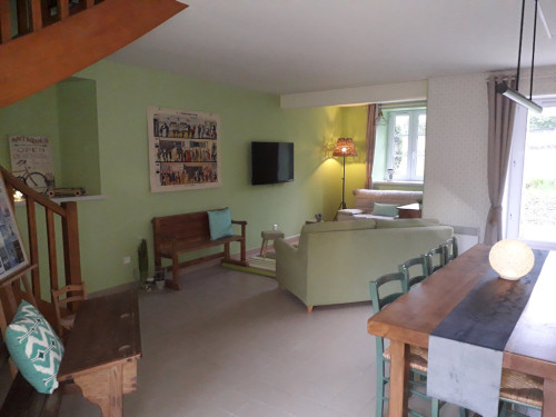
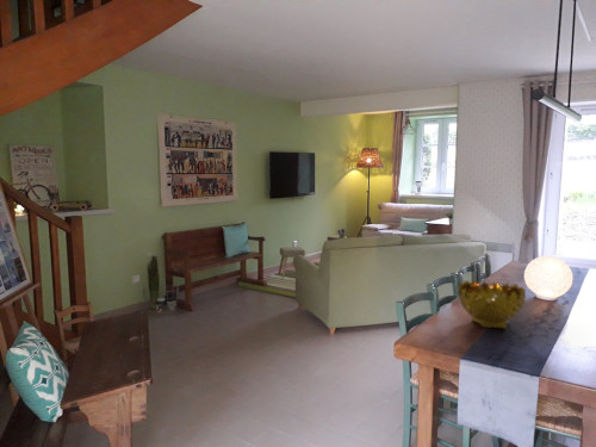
+ decorative bowl (490, 303)
